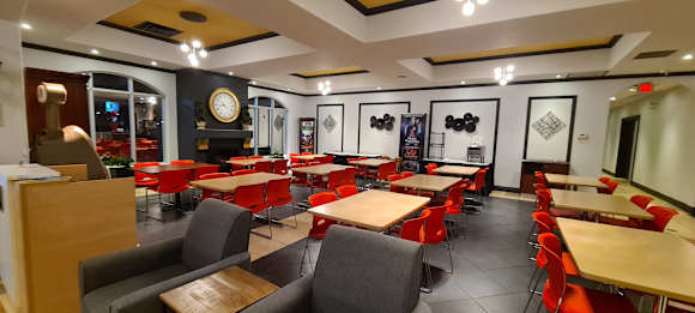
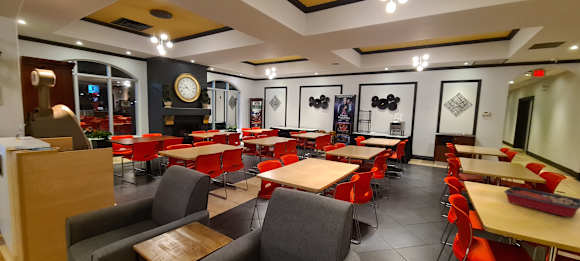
+ tray (541, 200)
